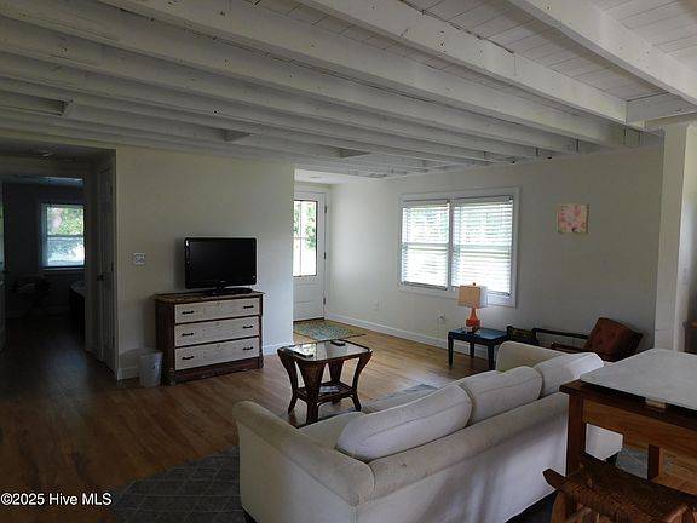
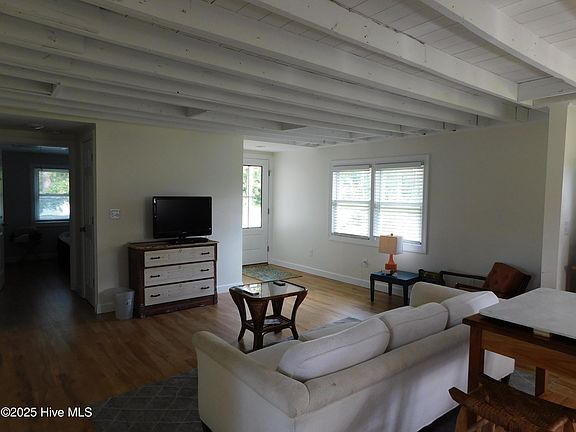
- wall art (572, 219)
